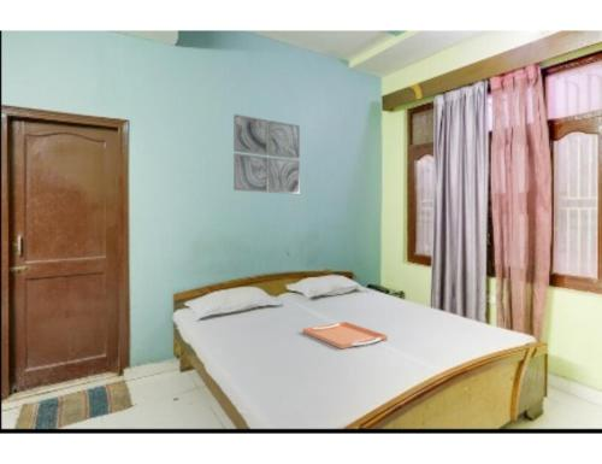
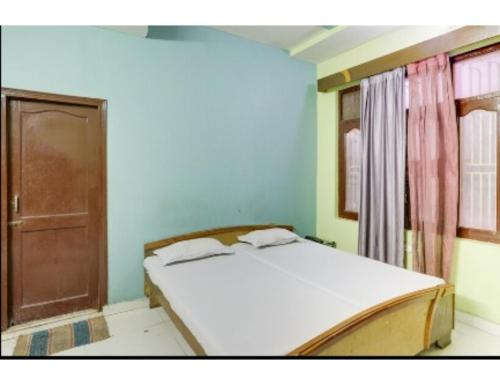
- wall art (267, 157)
- serving tray (343, 333)
